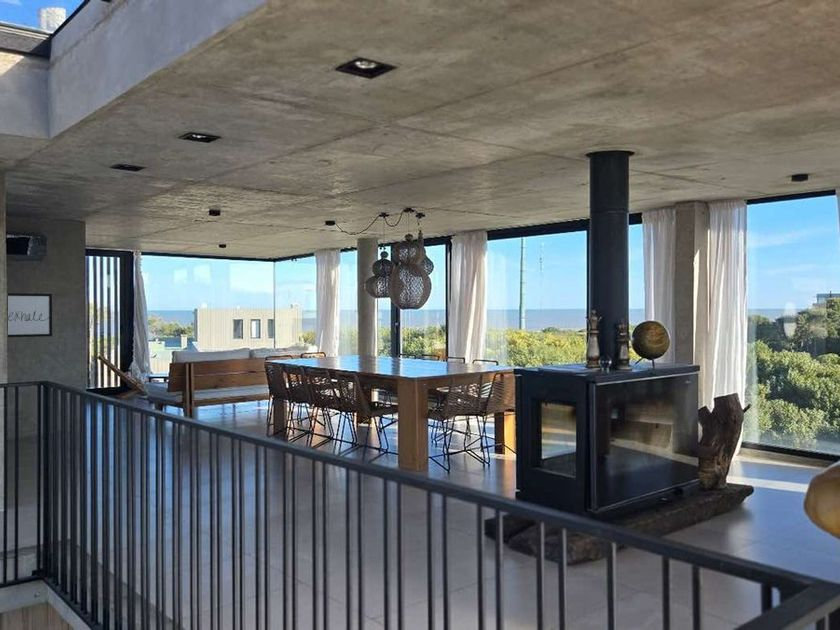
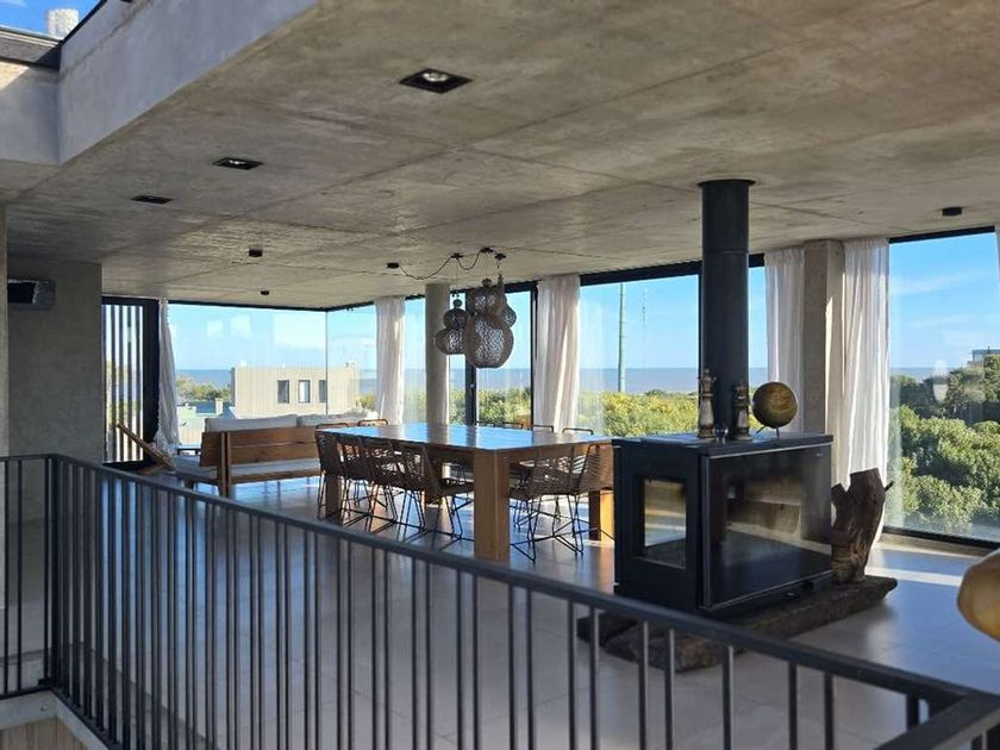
- wall art (28, 315)
